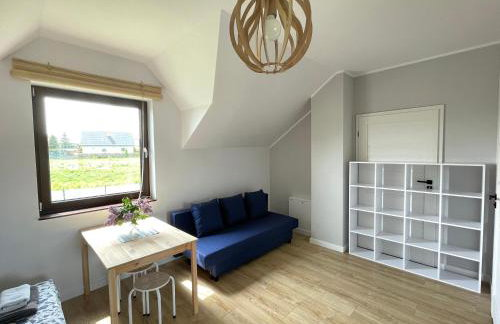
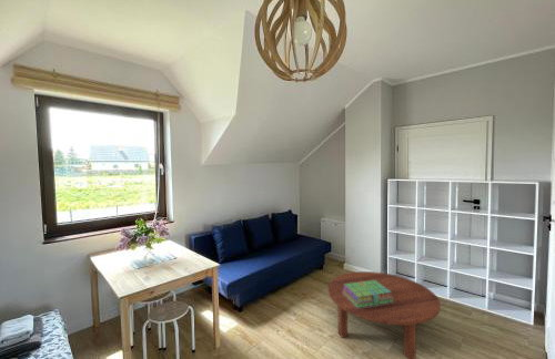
+ stack of books (366, 291)
+ coffee table (380, 309)
